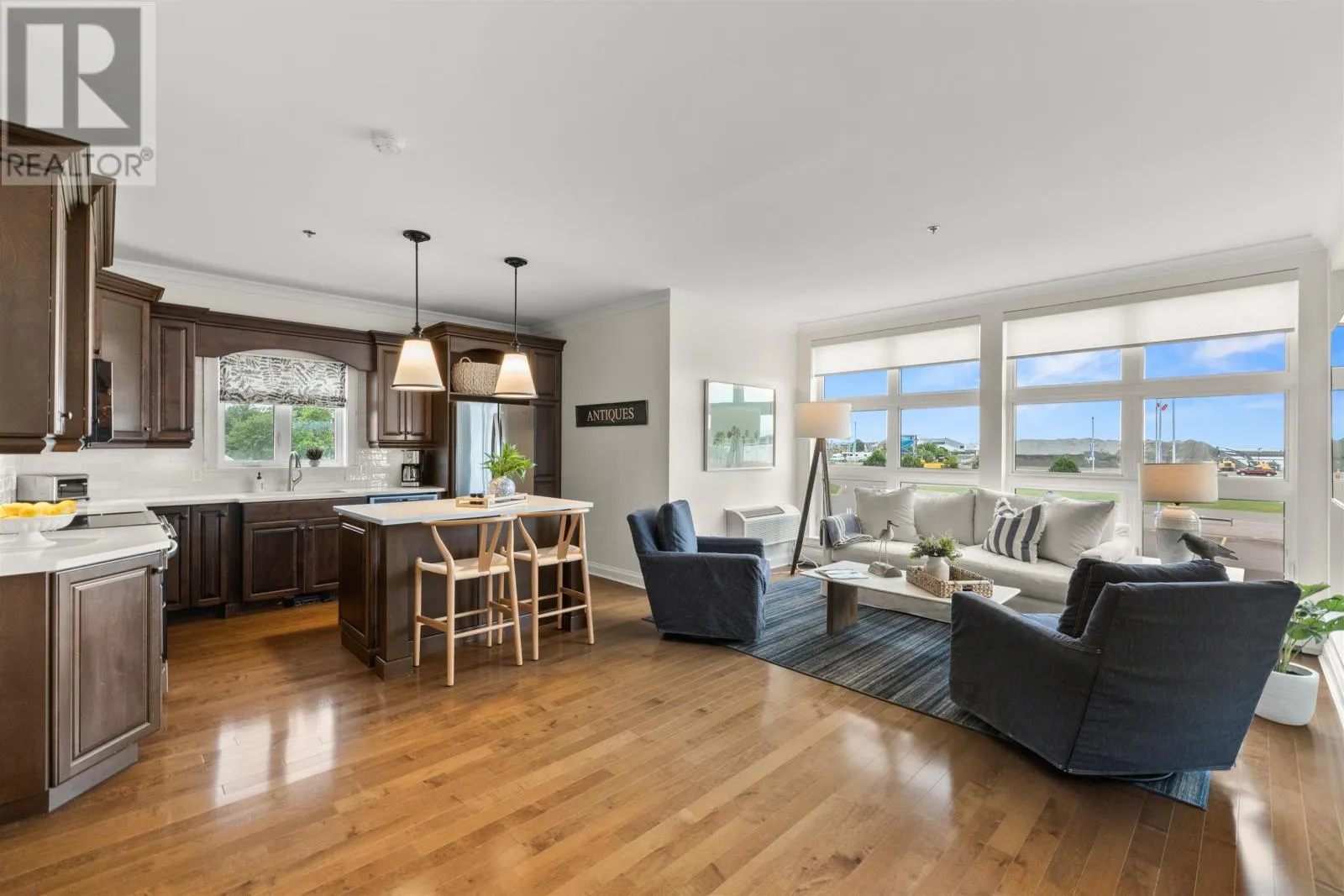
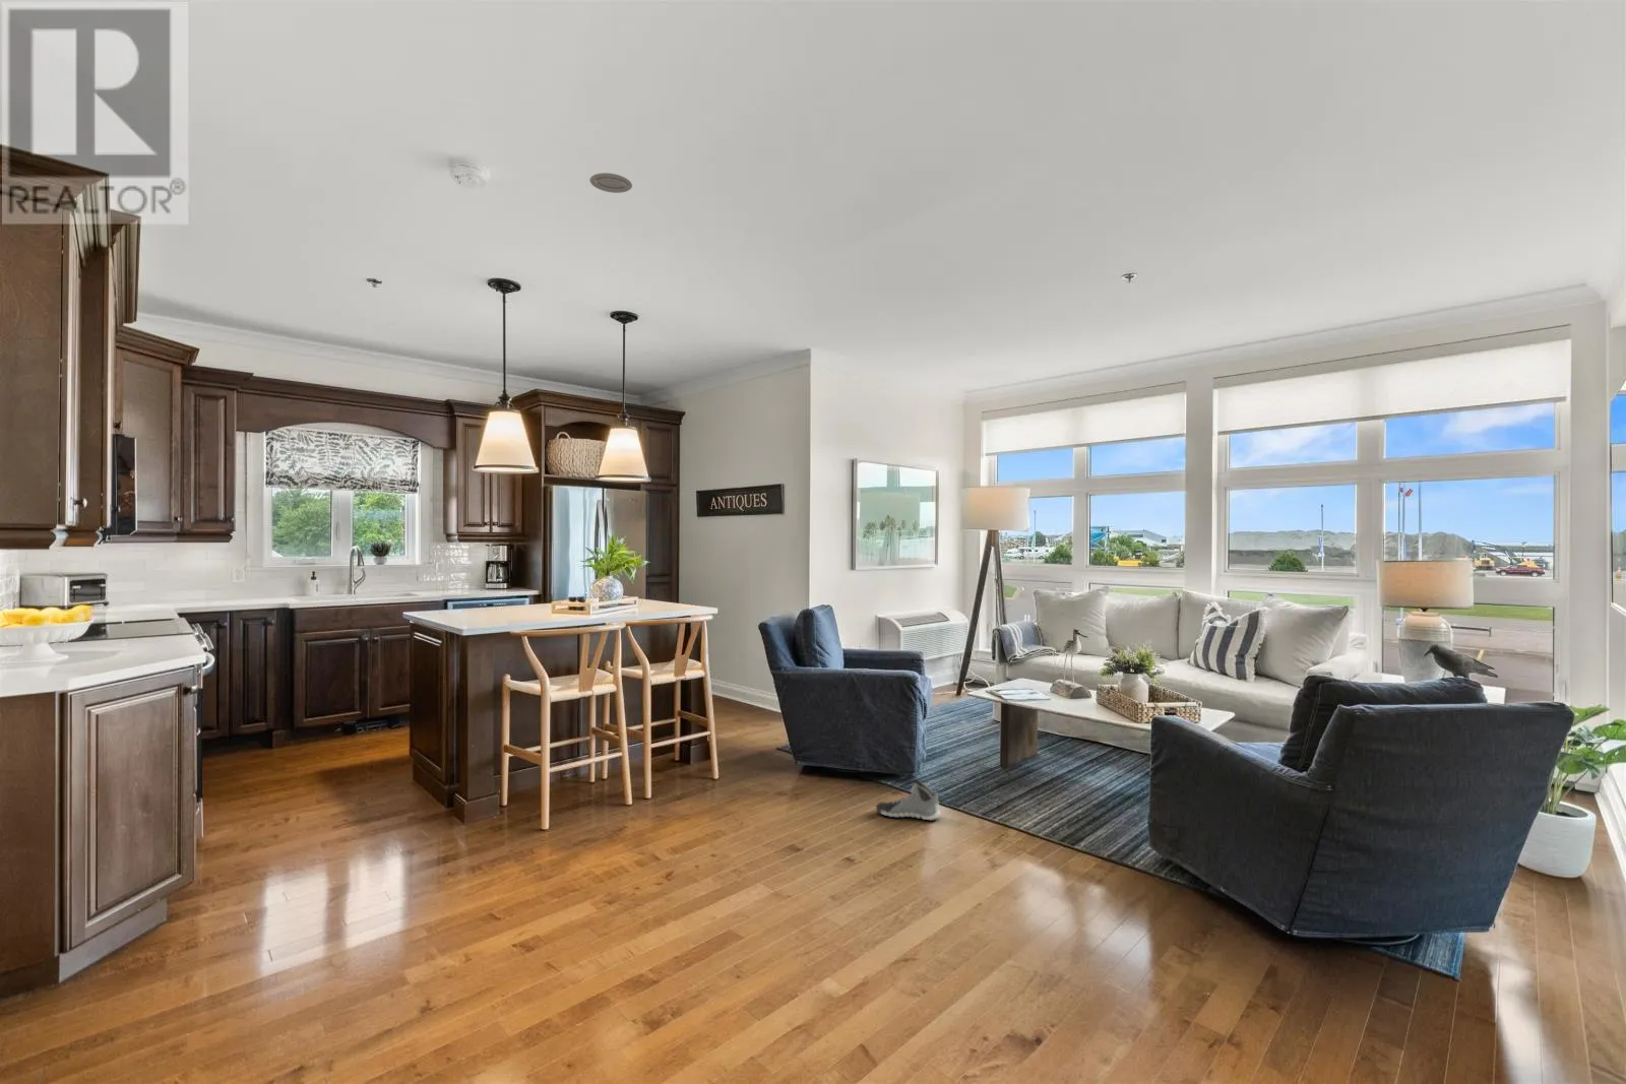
+ sneaker (907, 796)
+ recessed light (611, 180)
